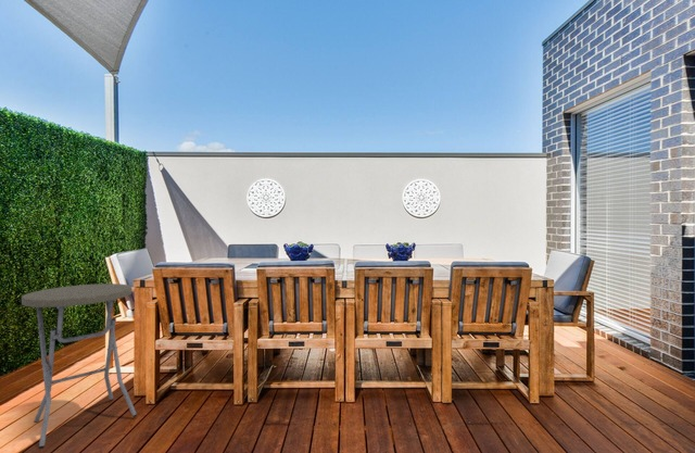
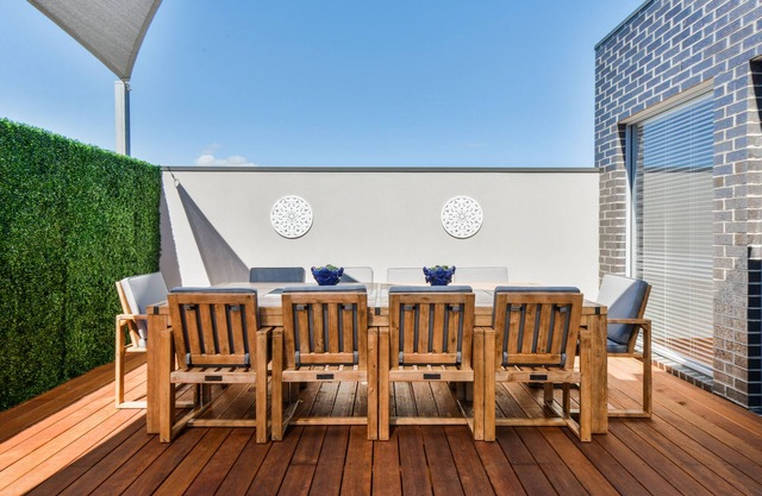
- side table (81, 339)
